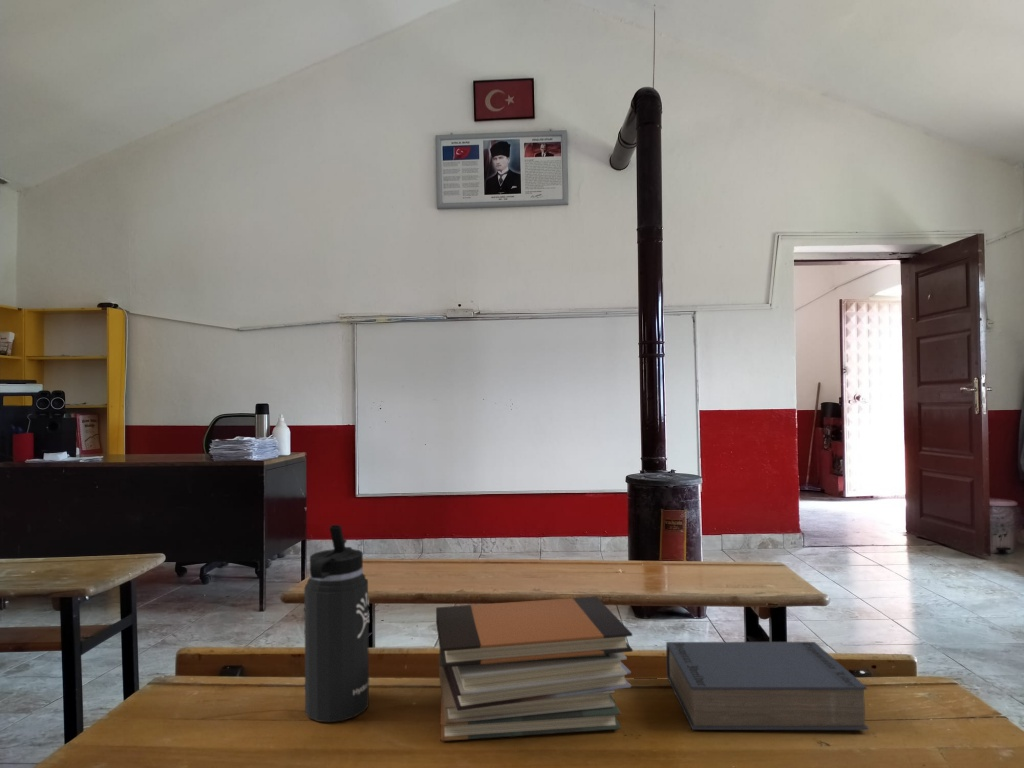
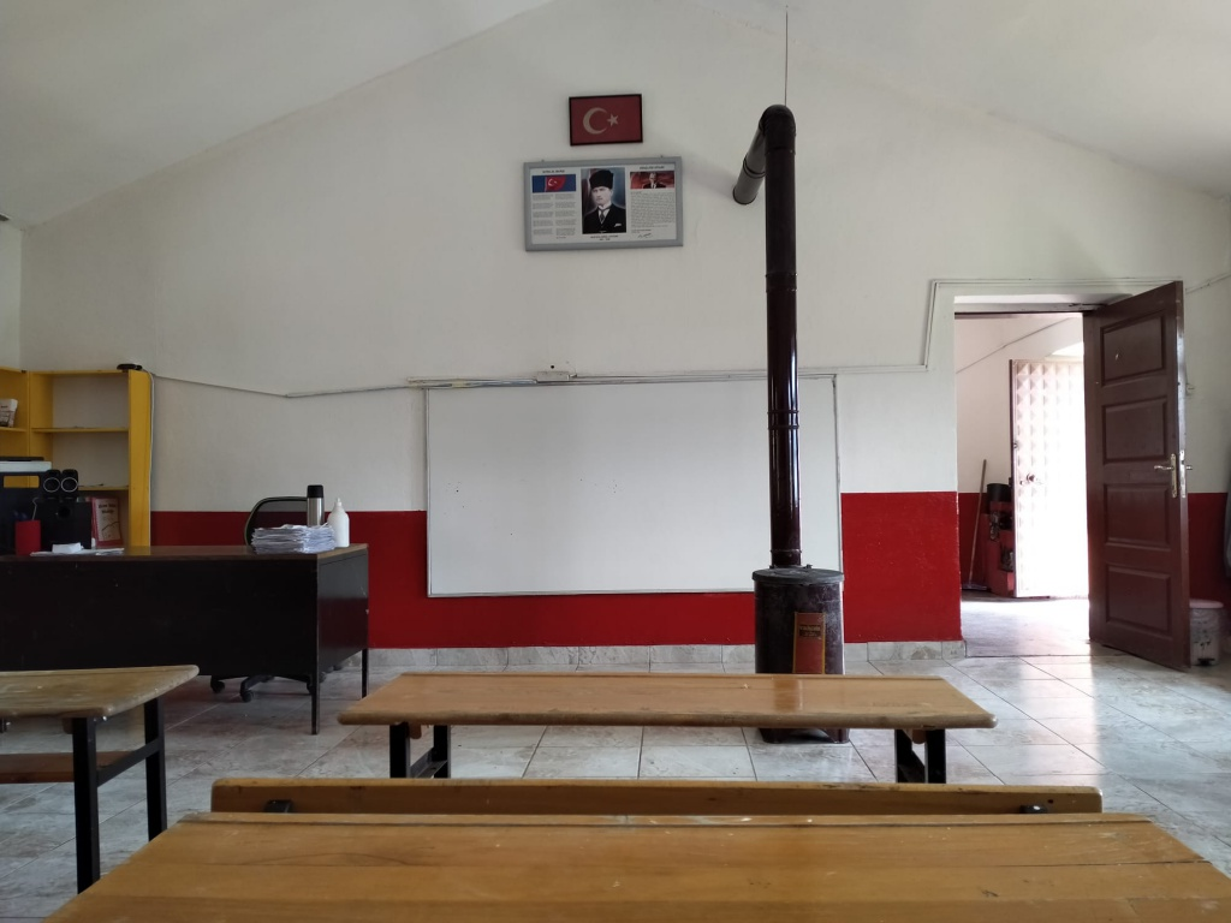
- book stack (528, 663)
- thermos bottle (333, 617)
- book (758, 681)
